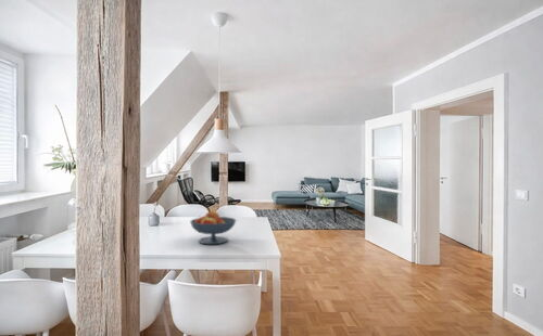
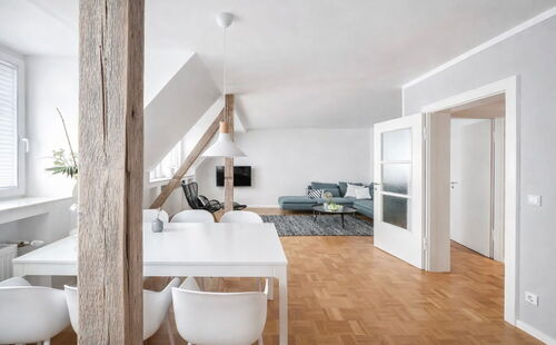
- fruit bowl (213, 227)
